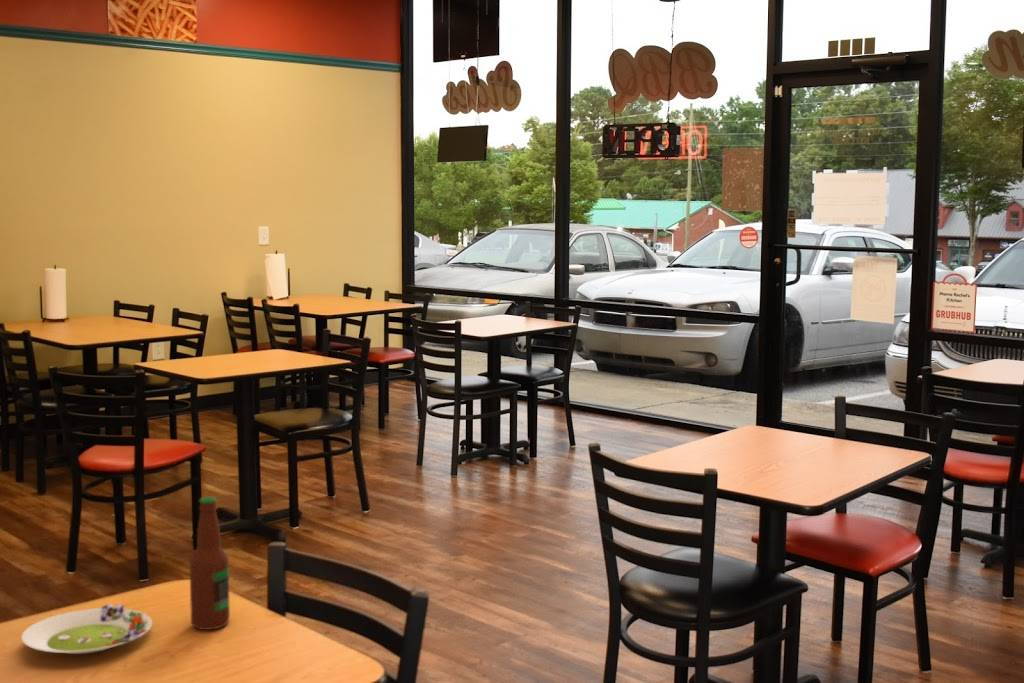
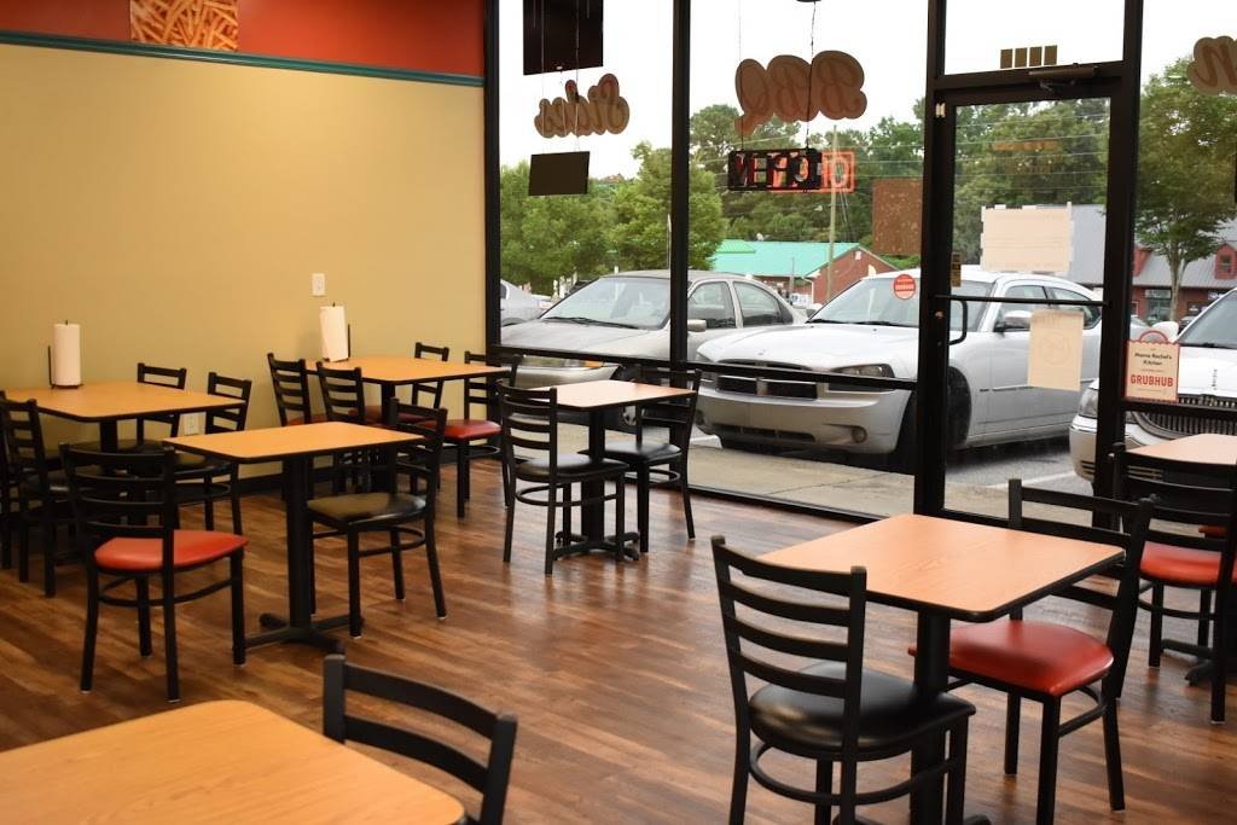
- salad plate (88, 632)
- bottle (209, 561)
